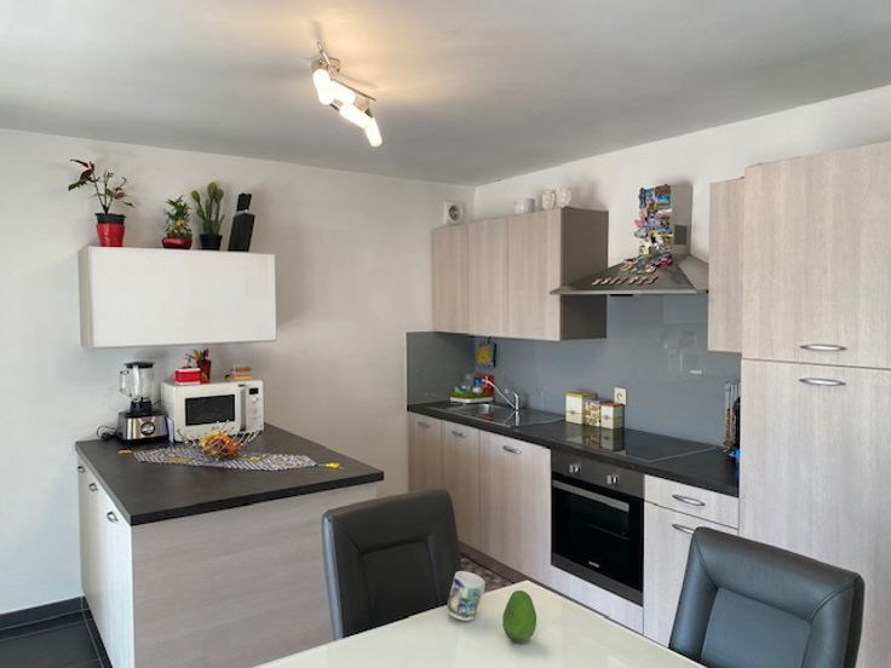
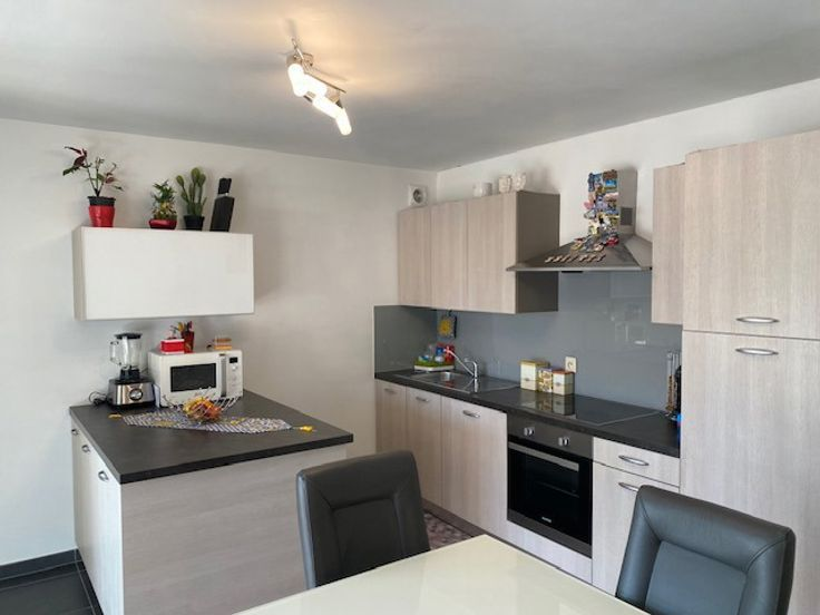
- fruit (519, 615)
- mug (466, 593)
